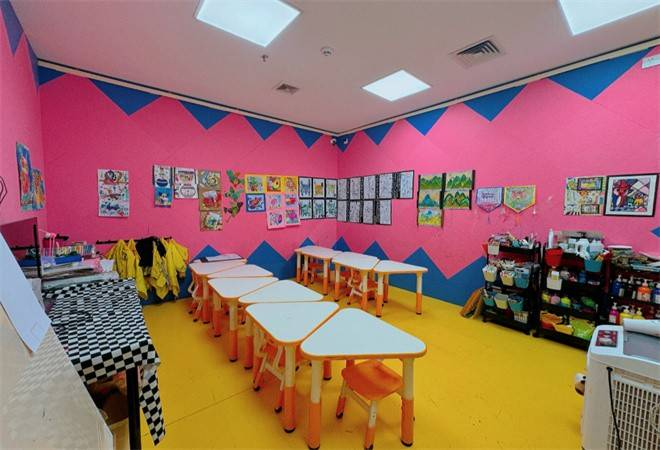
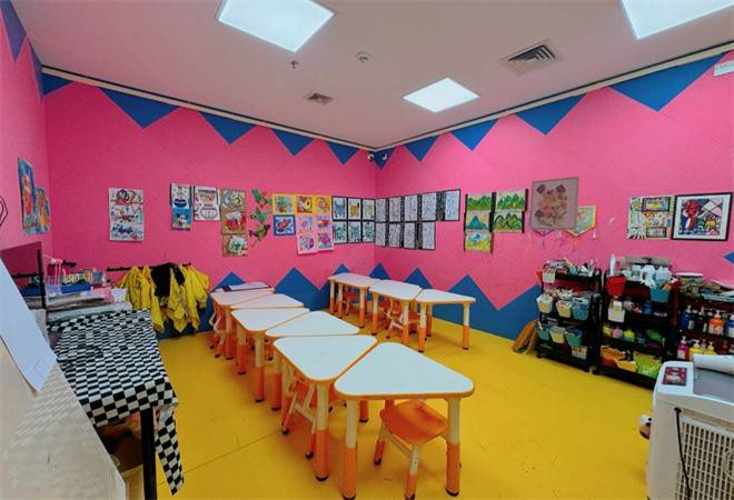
+ wall art (553, 204)
